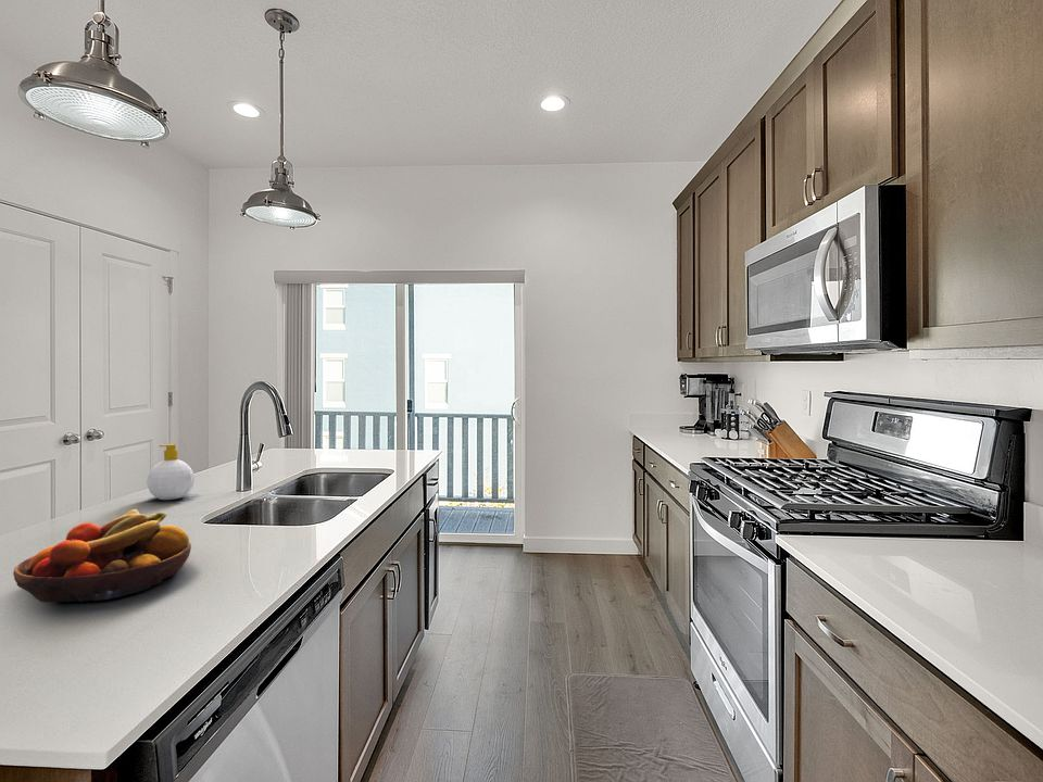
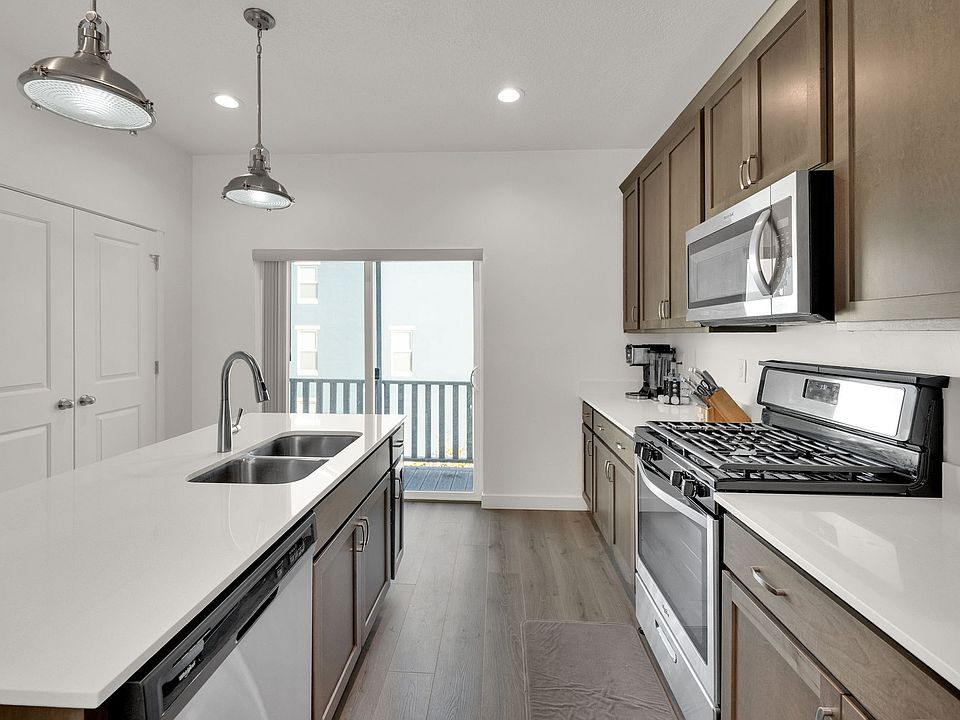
- soap bottle (171, 470)
- fruit bowl (108, 547)
